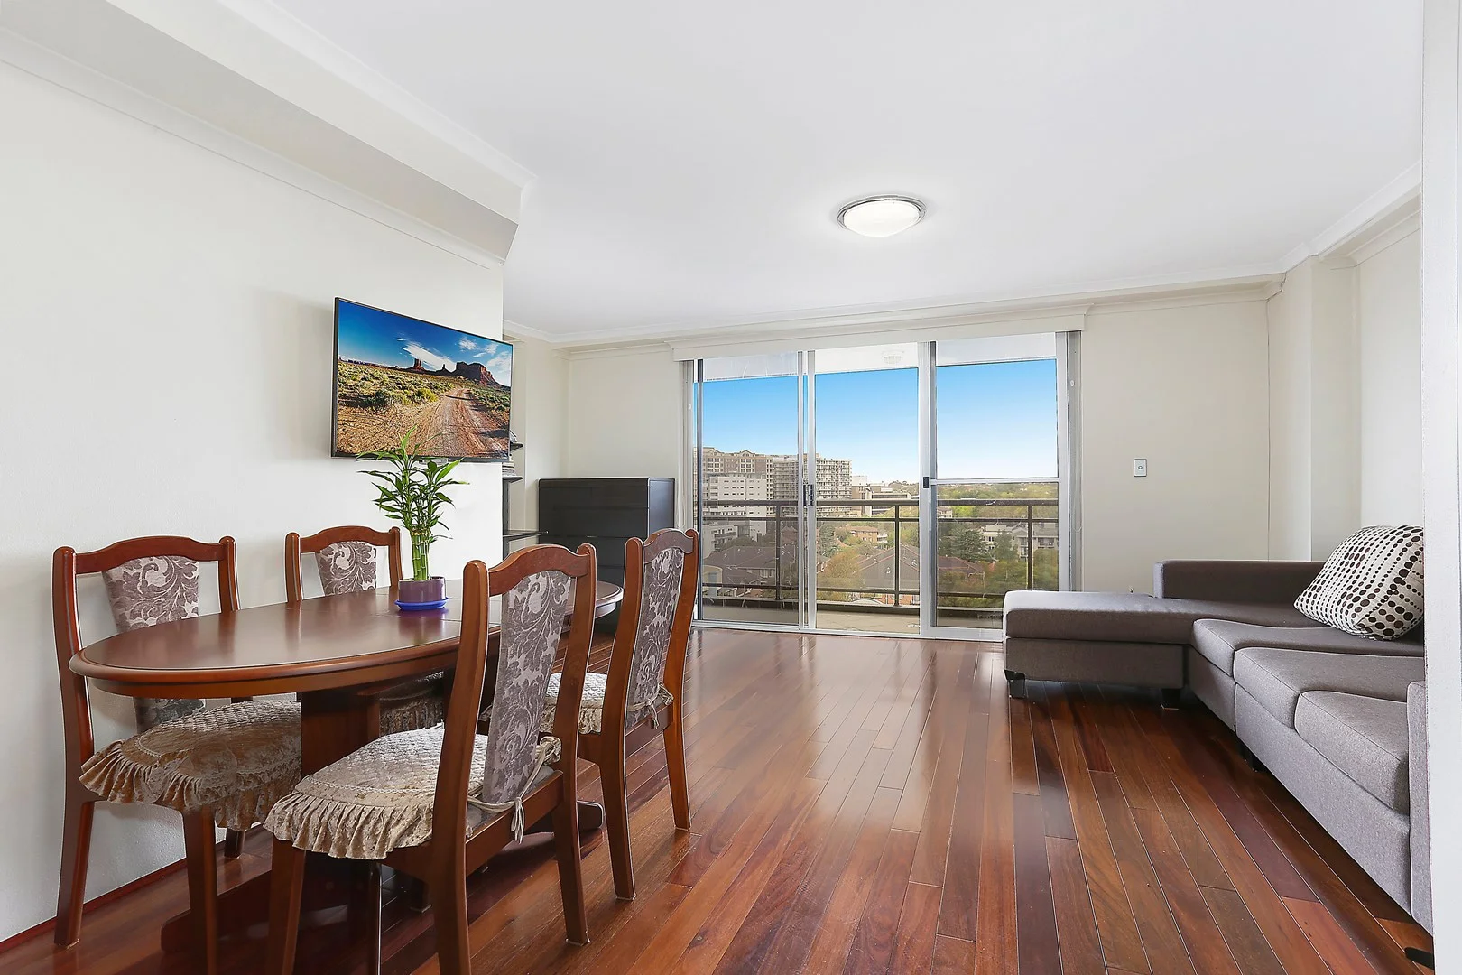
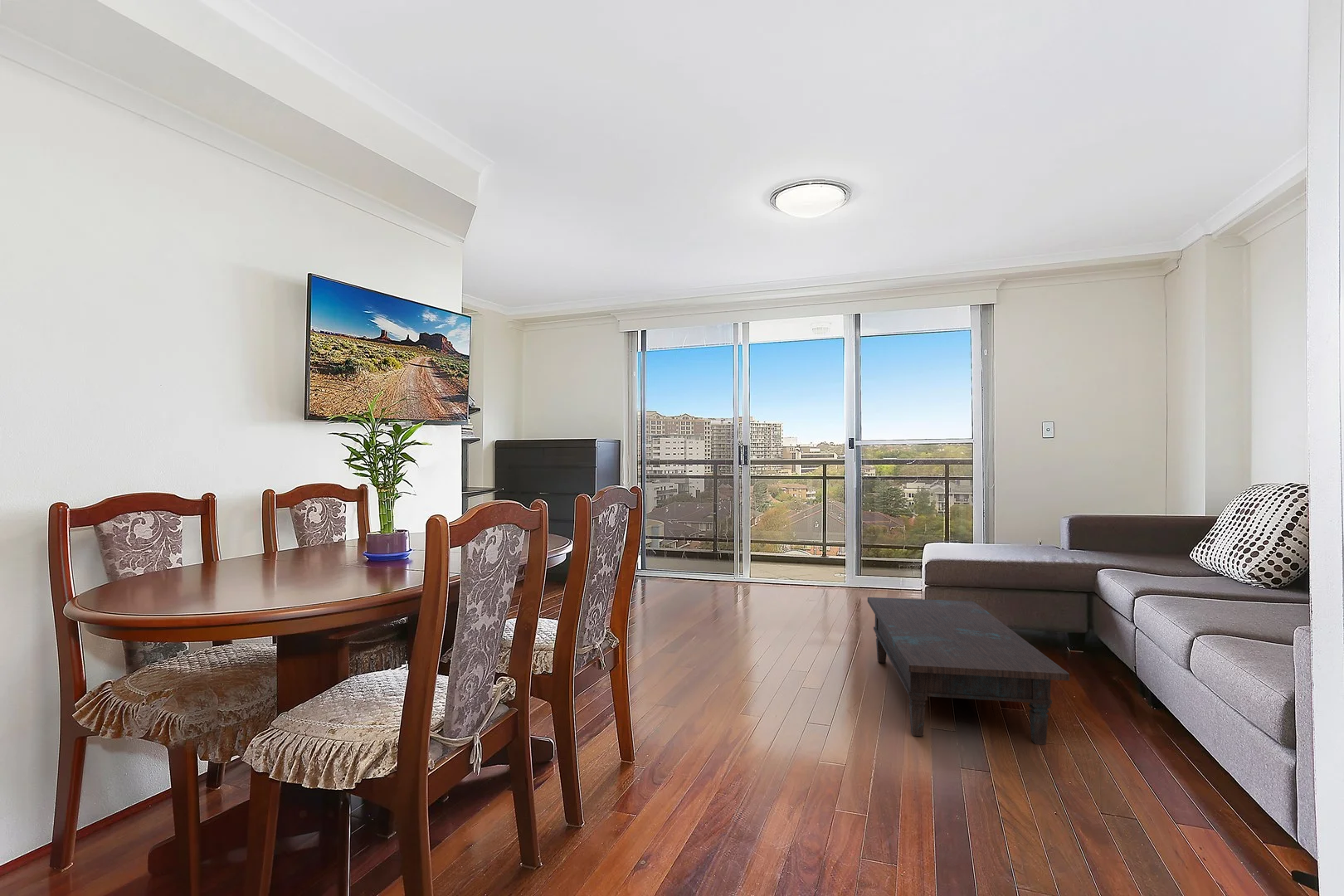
+ coffee table (947, 661)
